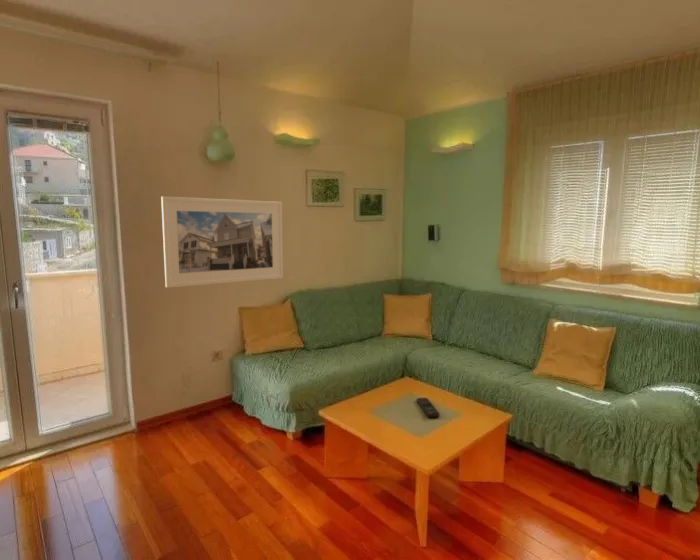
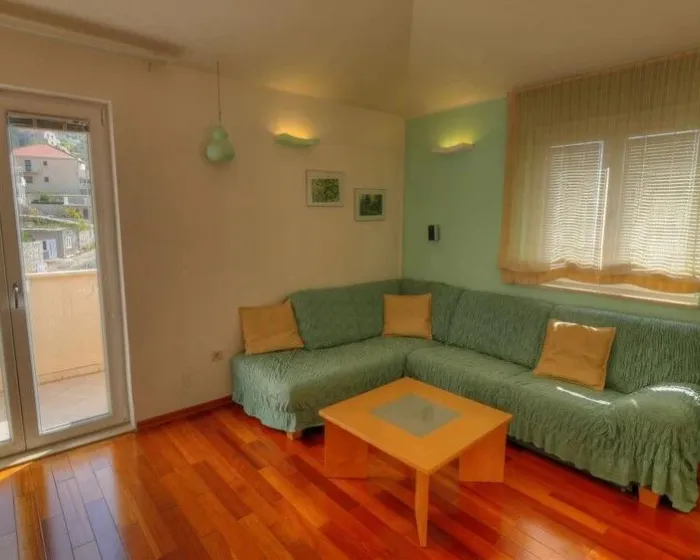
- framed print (228, 241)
- remote control (427, 406)
